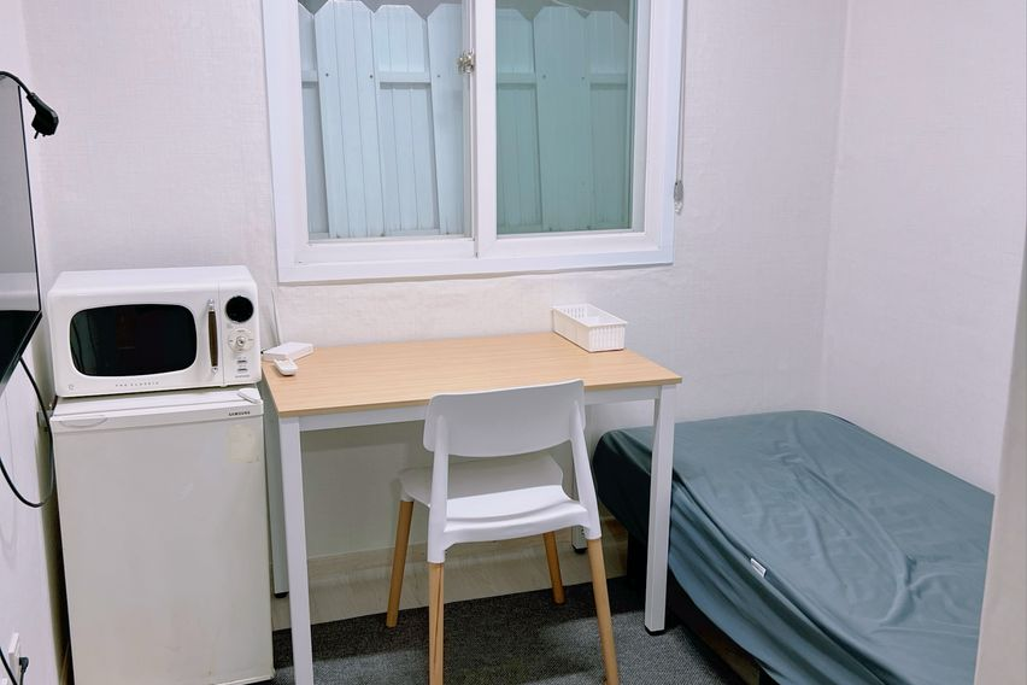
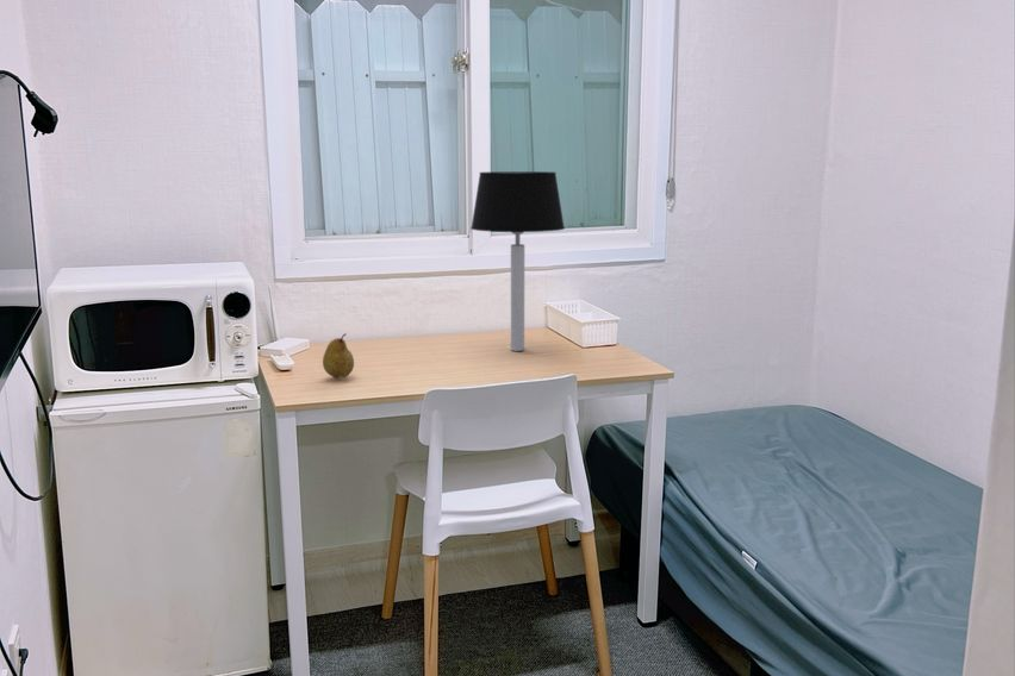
+ table lamp (517, 262)
+ fruit (337, 355)
